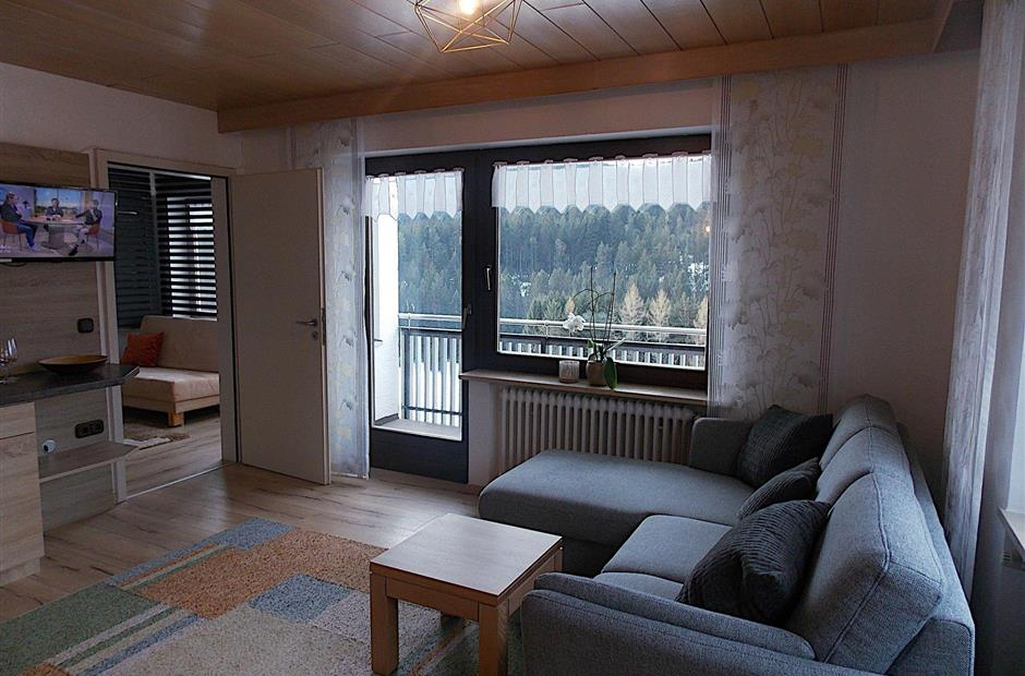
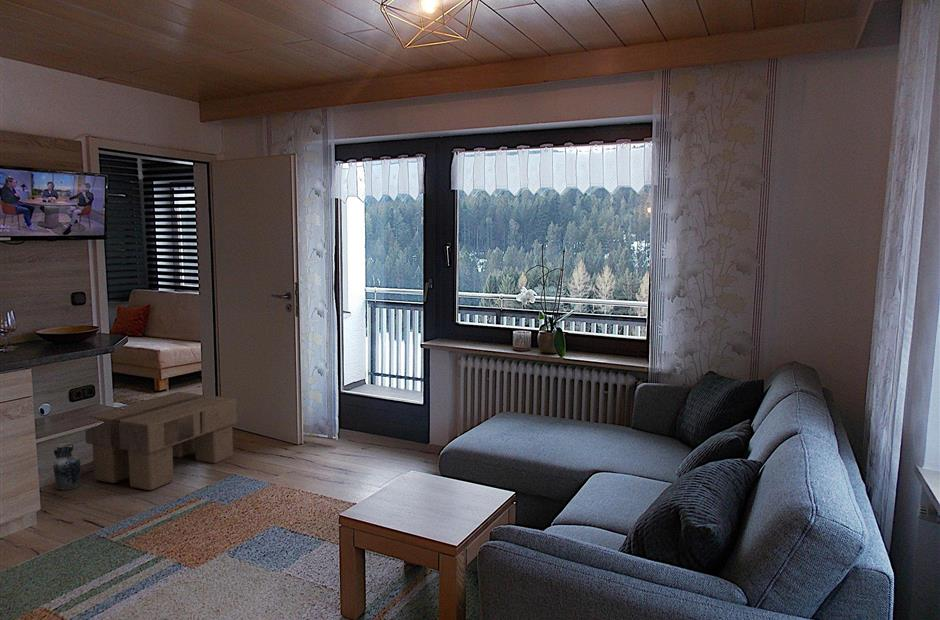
+ ceramic jug (65, 465)
+ footstool (165, 437)
